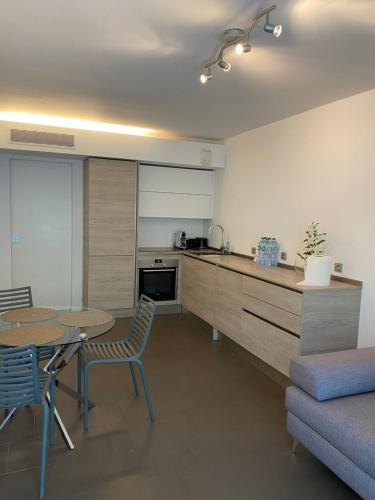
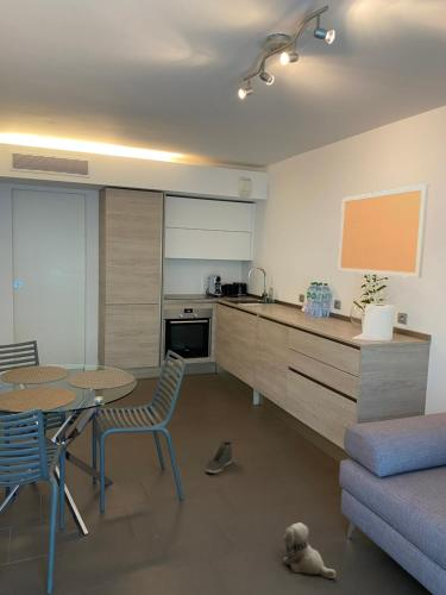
+ sneaker (218, 456)
+ bulletin board (377, 233)
+ plush toy (307, 550)
